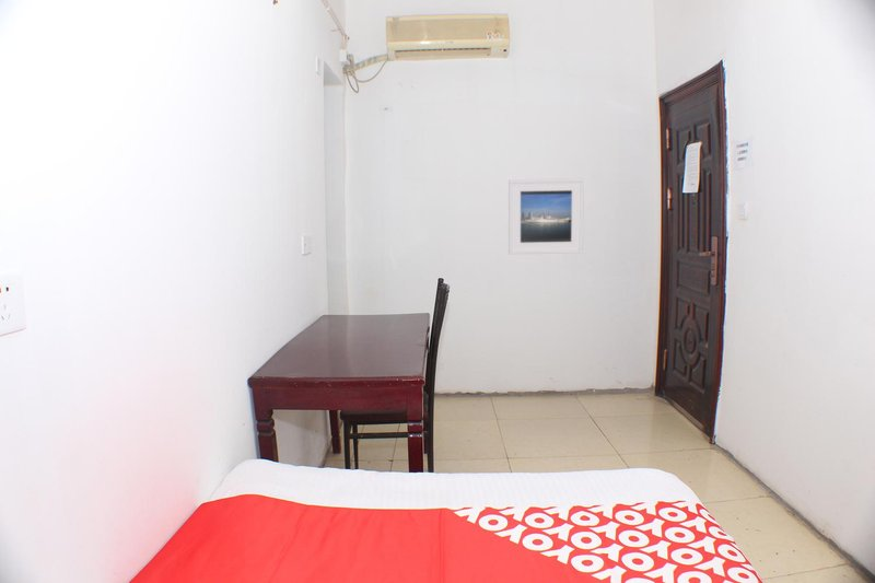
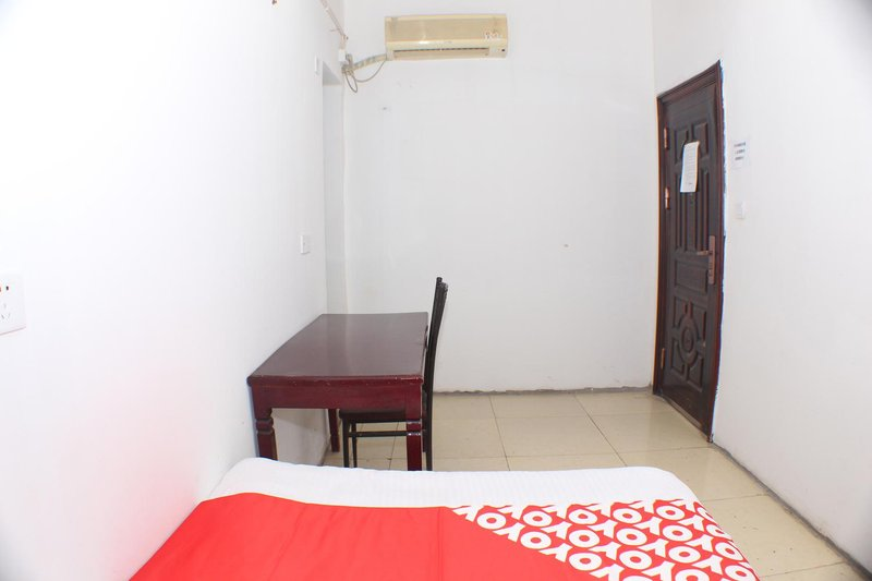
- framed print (546, 217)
